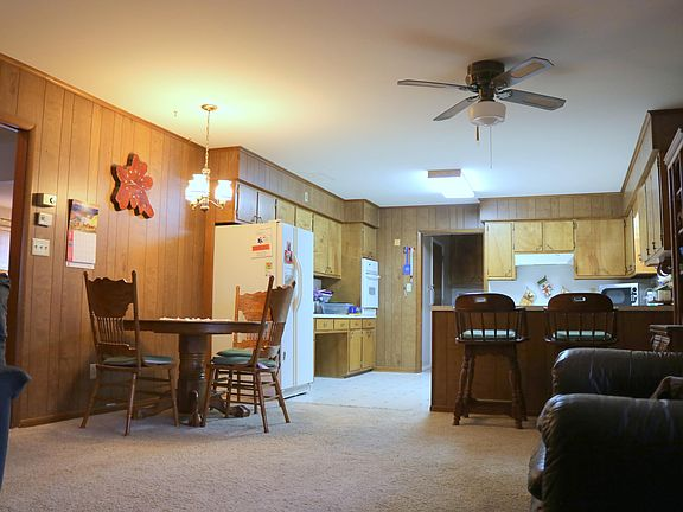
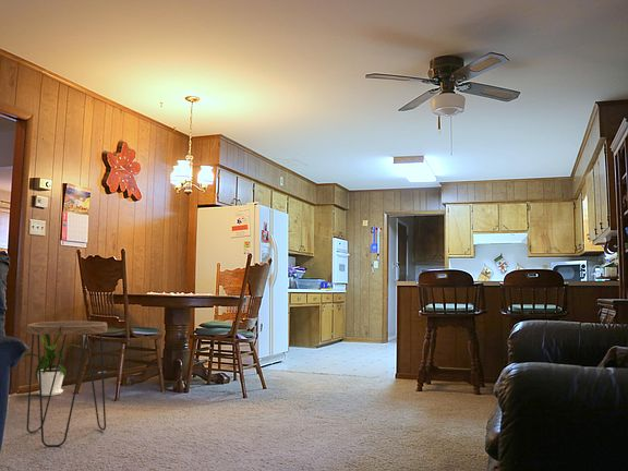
+ house plant (50, 358)
+ side table (76, 379)
